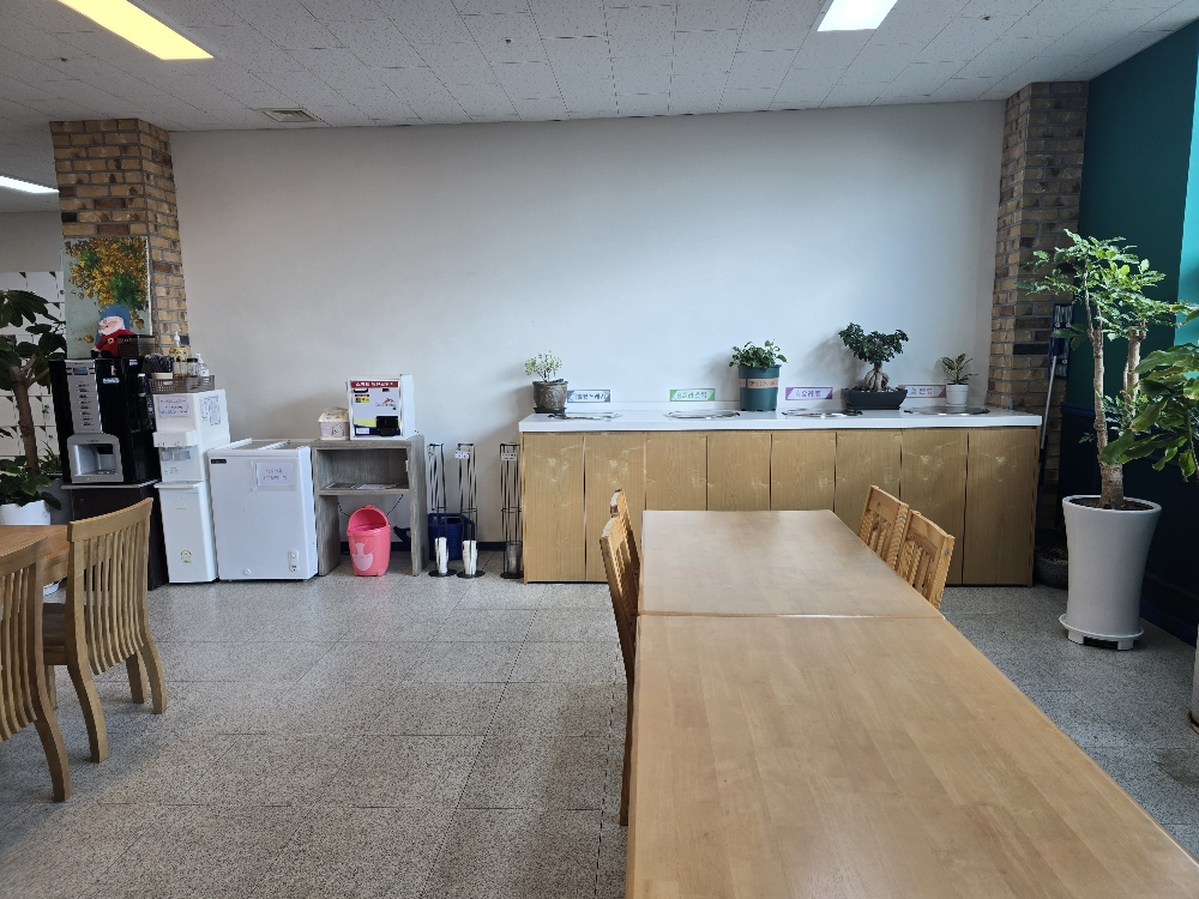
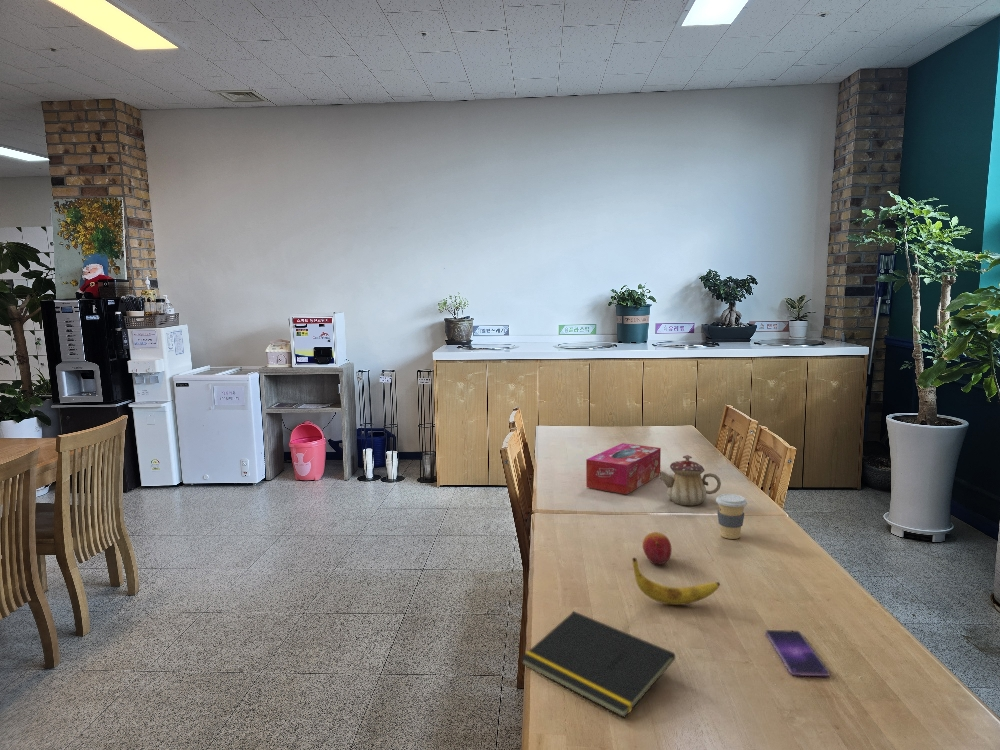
+ coffee cup (730, 516)
+ tissue box (624, 467)
+ teapot (689, 477)
+ notepad (596, 658)
+ banana (674, 587)
+ smartphone (795, 651)
+ fruit (656, 547)
